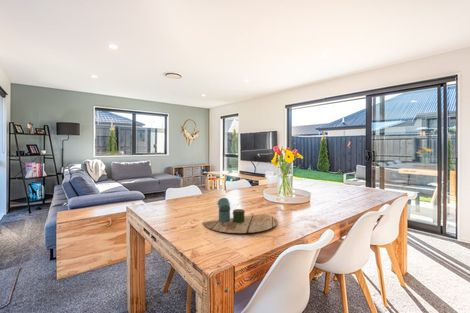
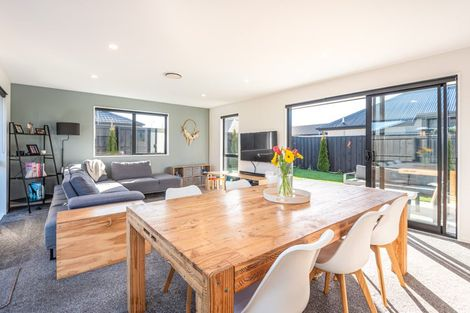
- decorative tray (239, 209)
